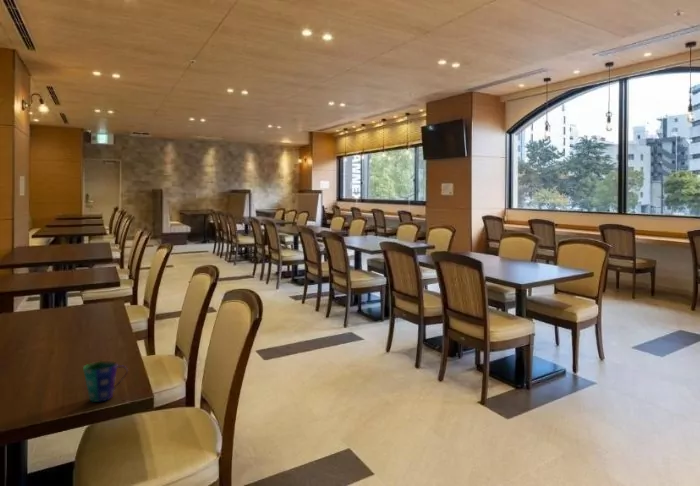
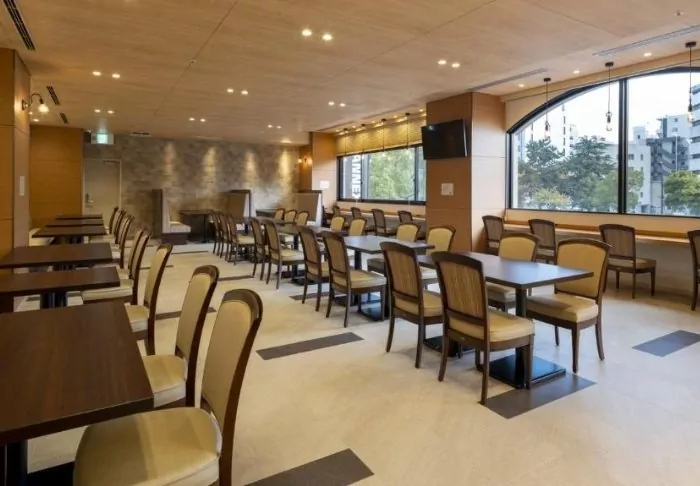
- cup (106, 381)
